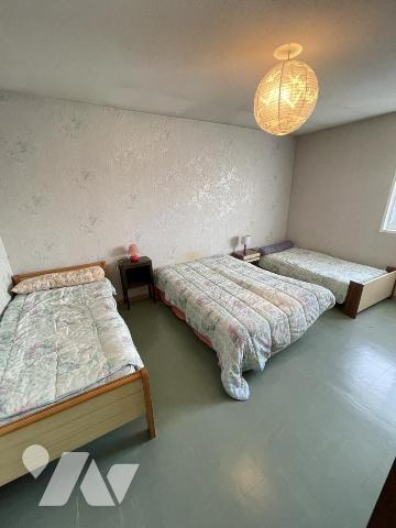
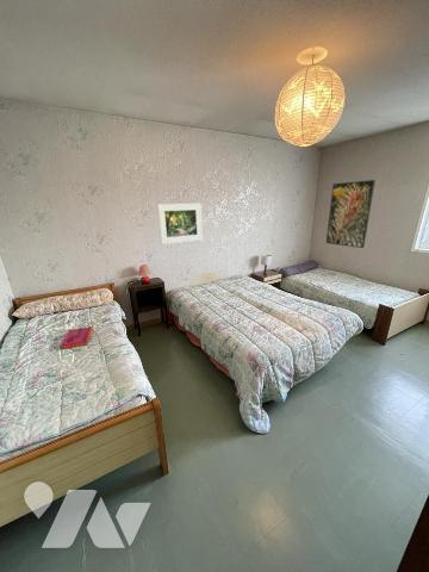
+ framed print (348, 214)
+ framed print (181, 223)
+ hardback book (77, 336)
